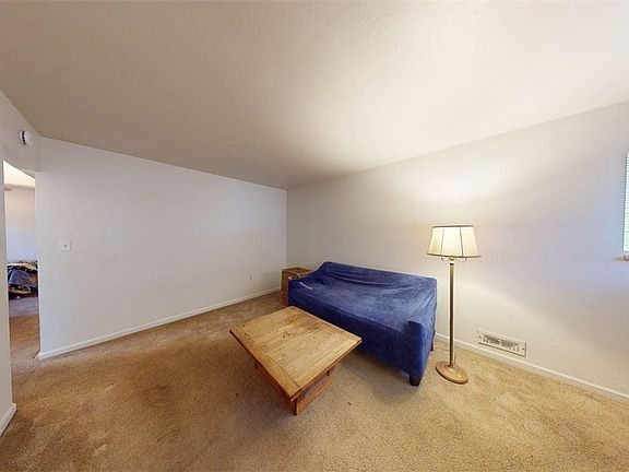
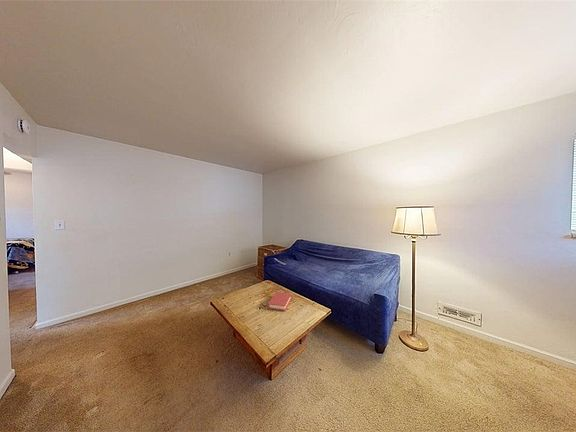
+ book (280, 300)
